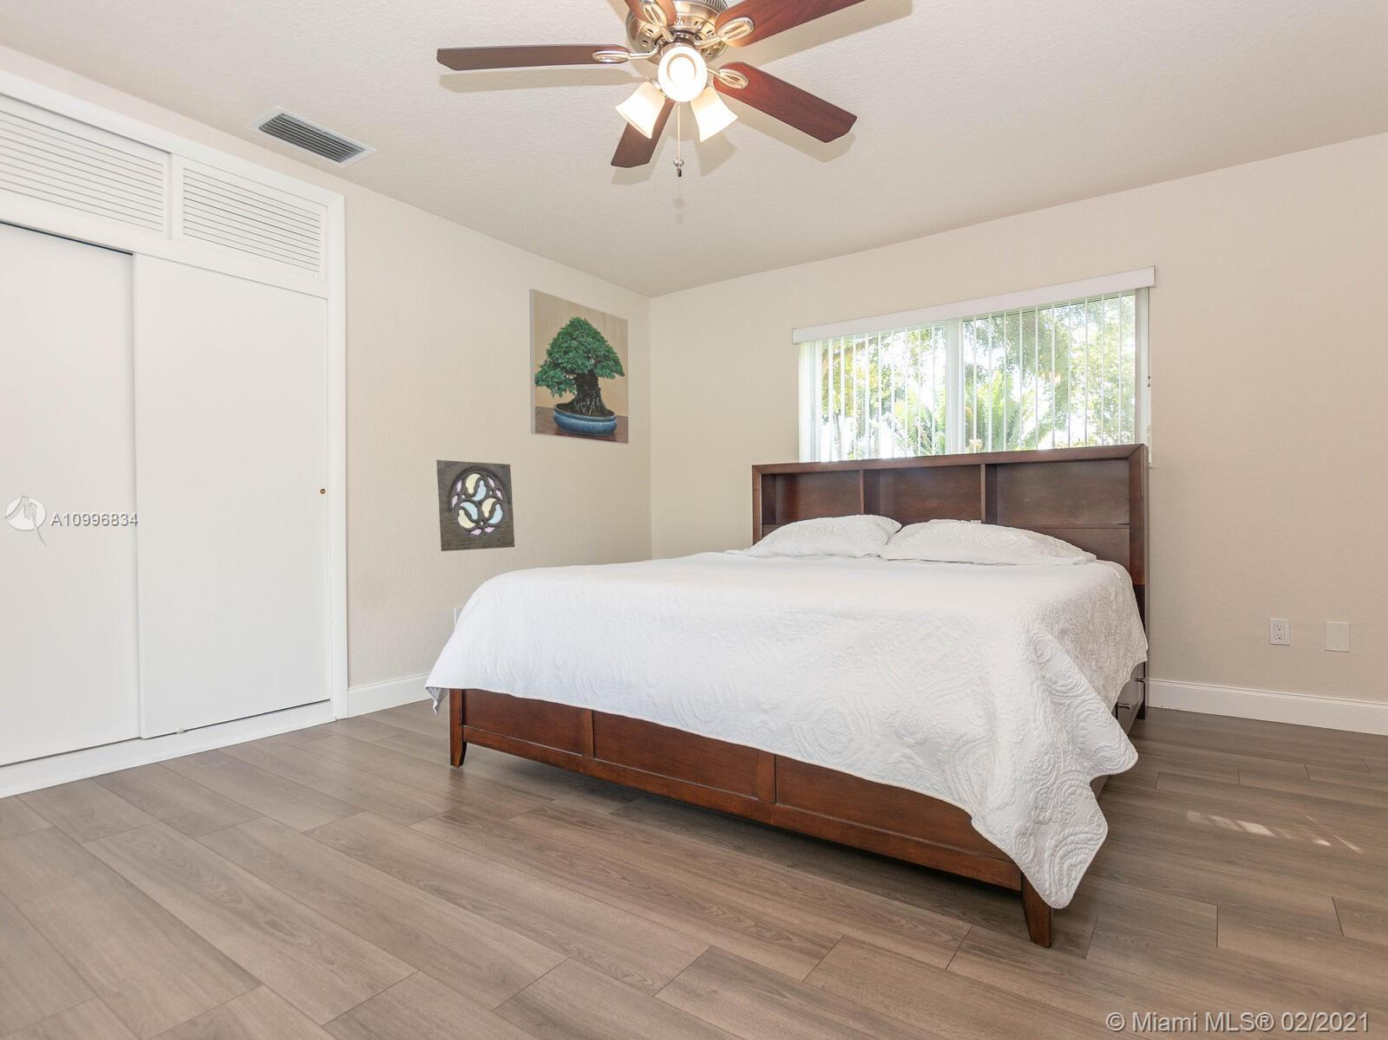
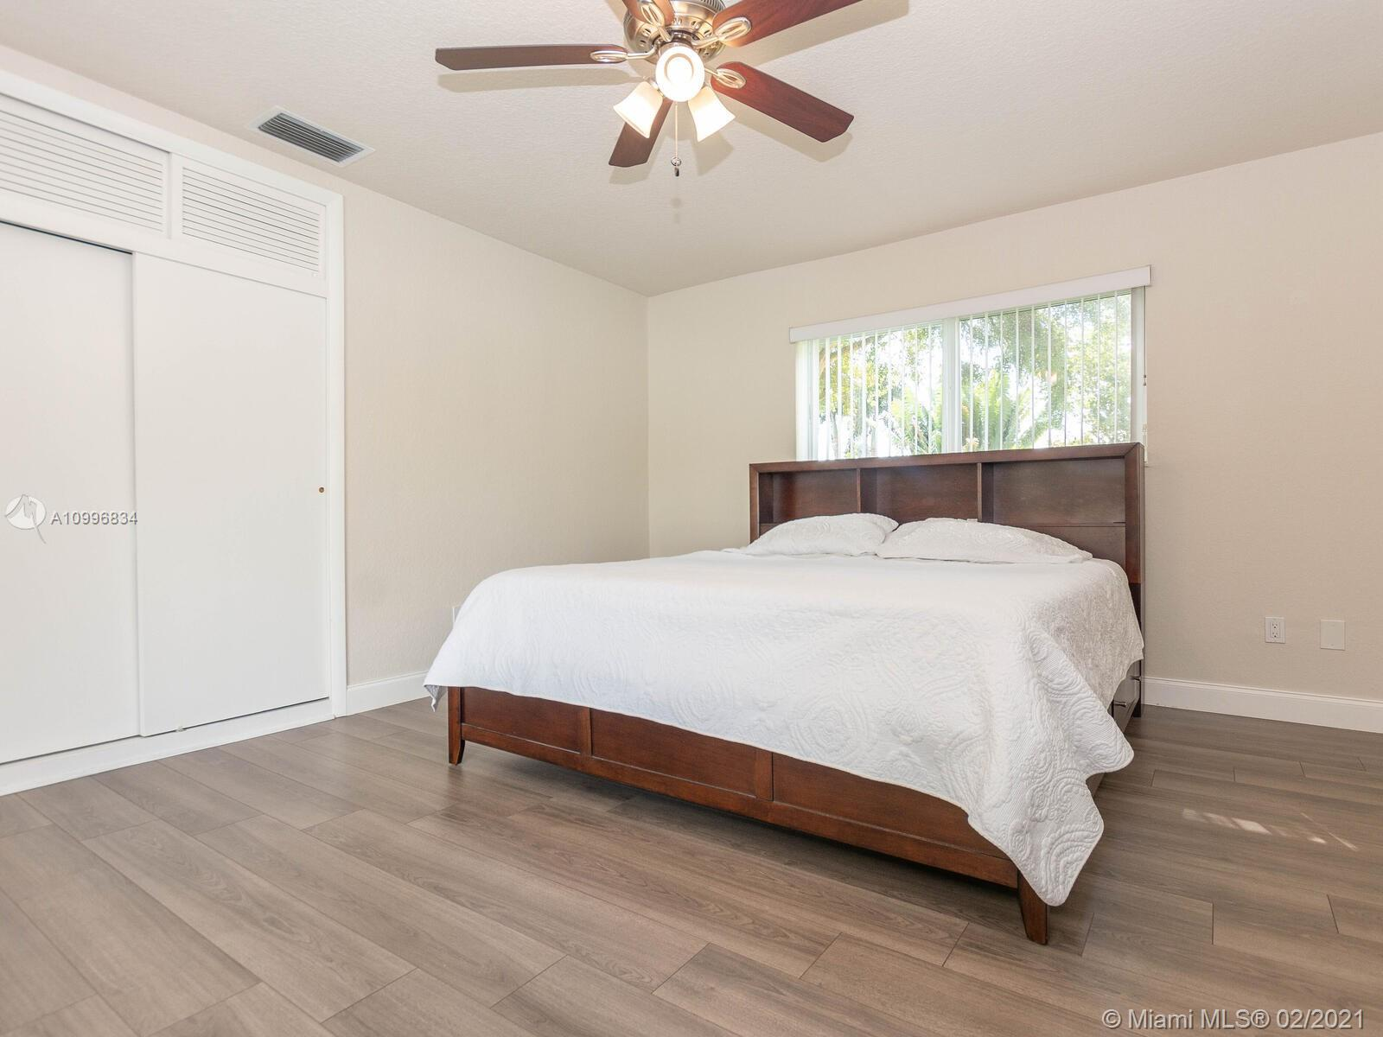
- wall ornament (477, 506)
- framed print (583, 373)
